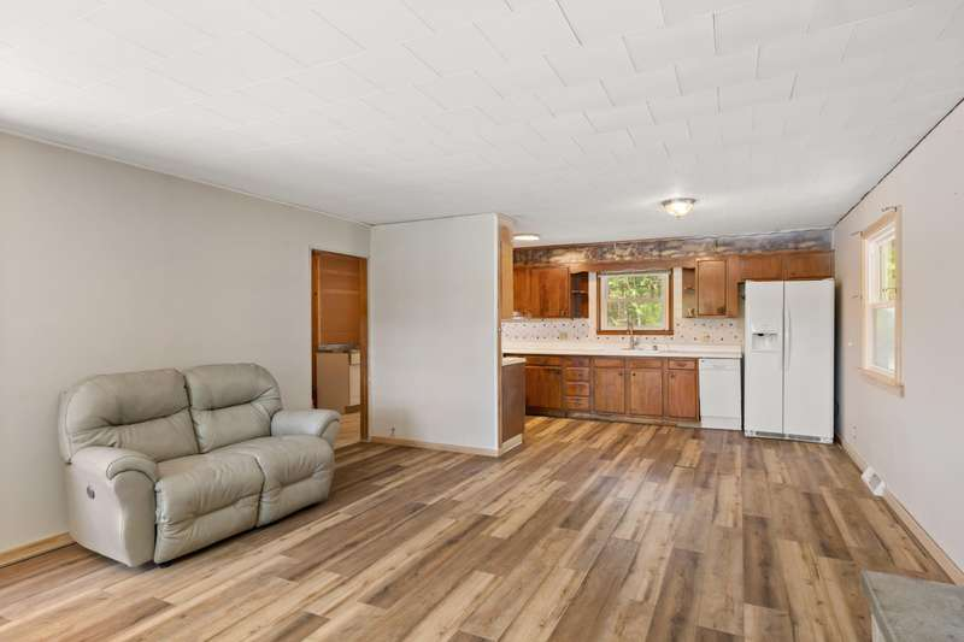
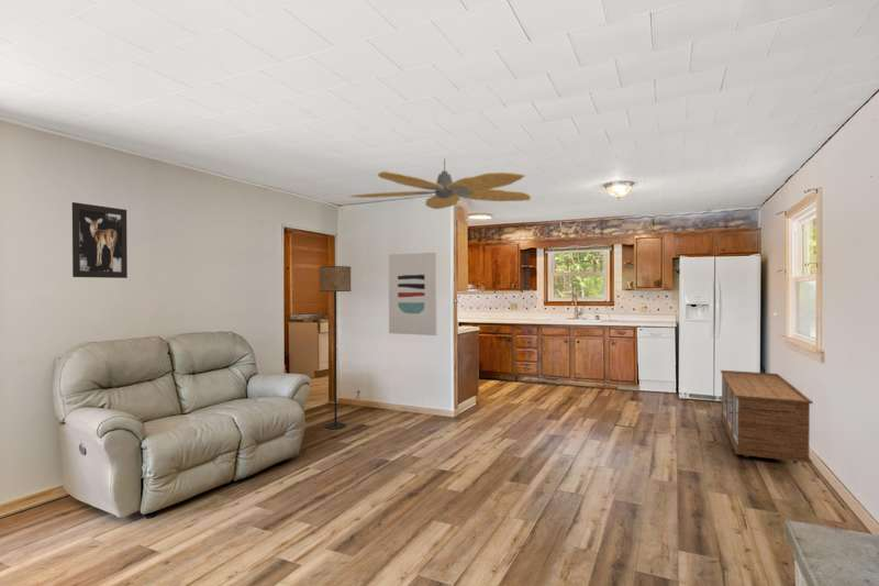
+ floor lamp (335, 346)
+ wall art (100, 242)
+ storage cabinet (758, 411)
+ wall art (412, 294)
+ ceiling fan (441, 179)
